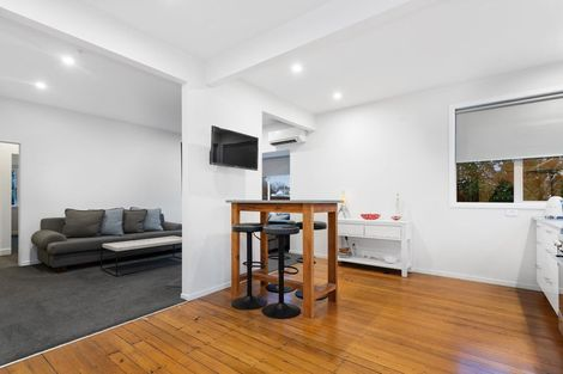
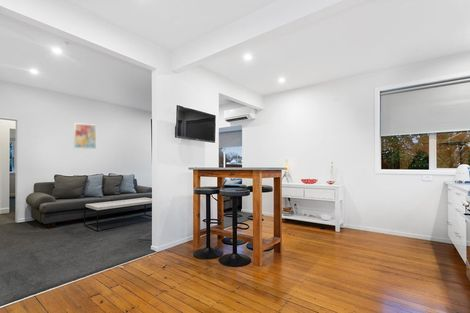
+ wall art (85, 136)
